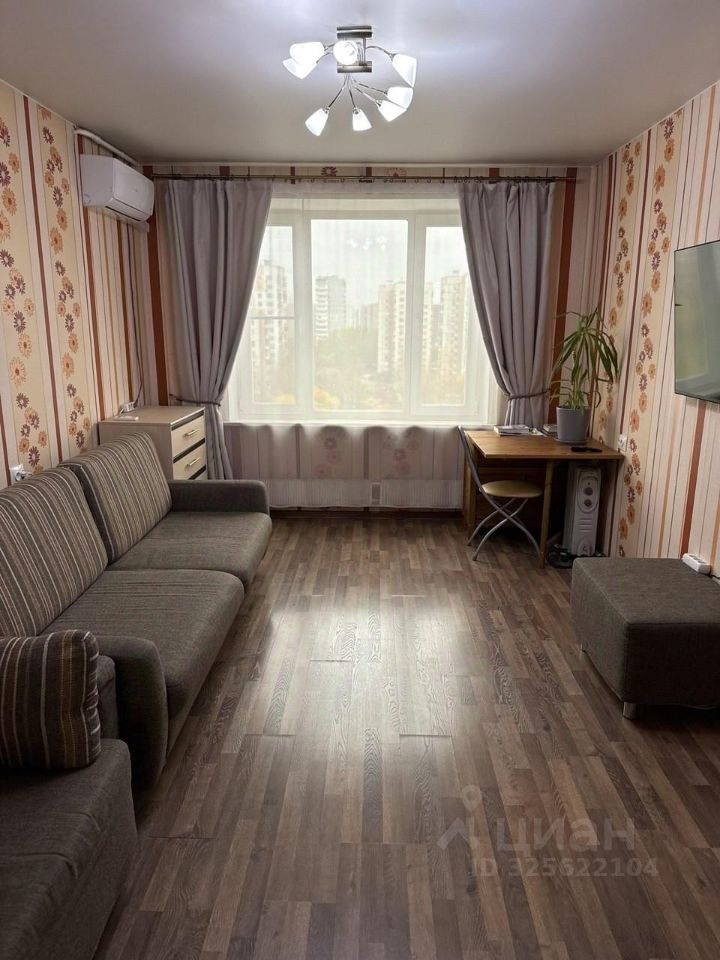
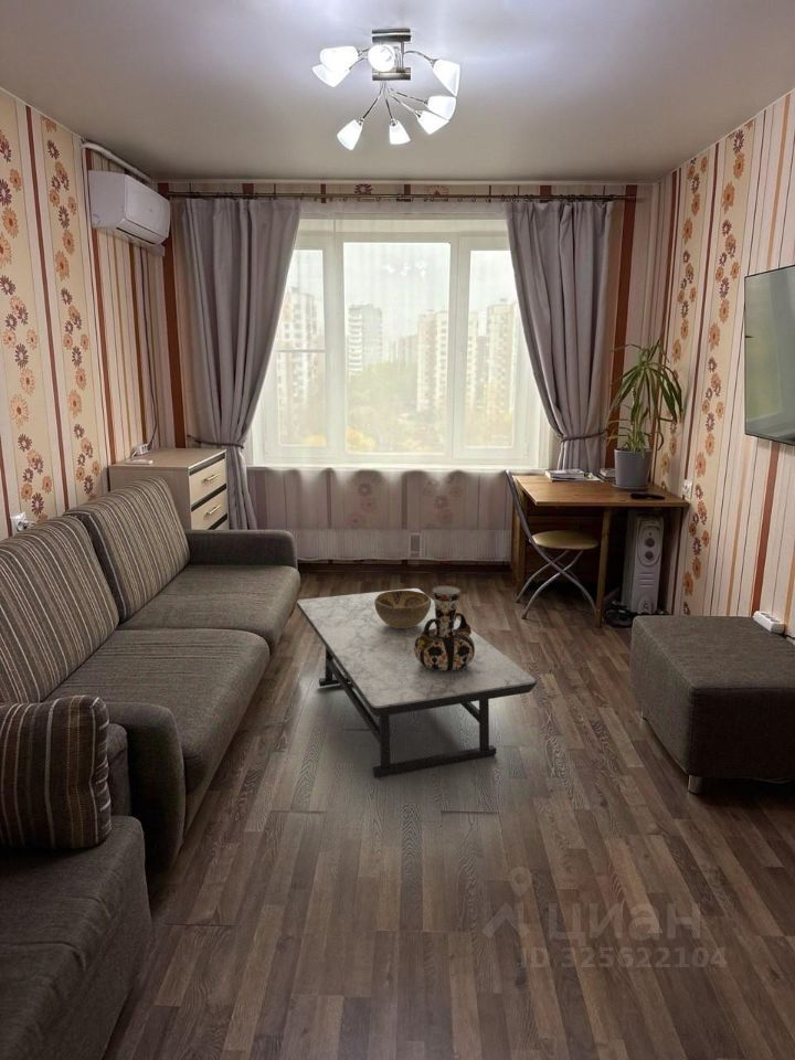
+ decorative bowl (402, 611)
+ coffee table (399, 676)
+ vase (444, 625)
